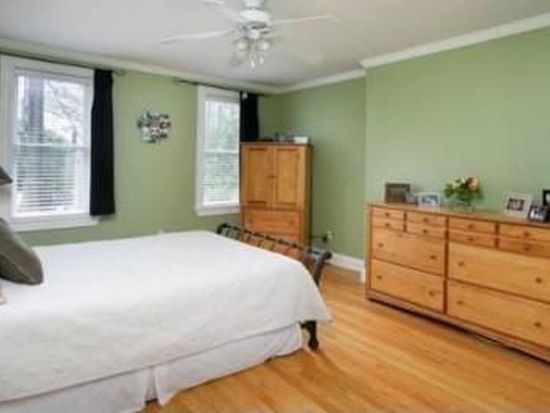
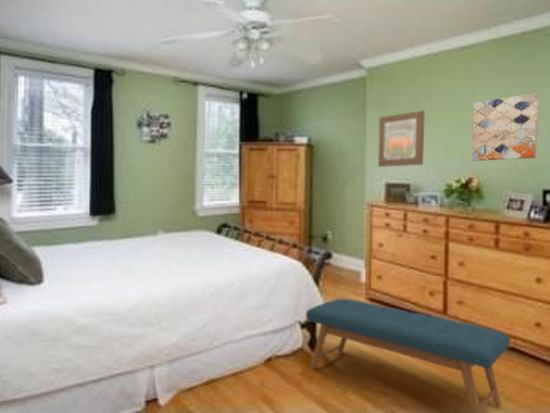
+ bench (398, 351)
+ wall art (503, 129)
+ wall art (400, 140)
